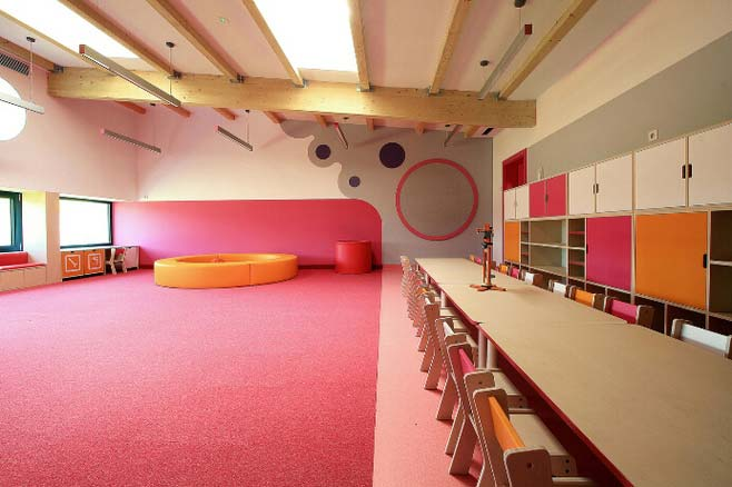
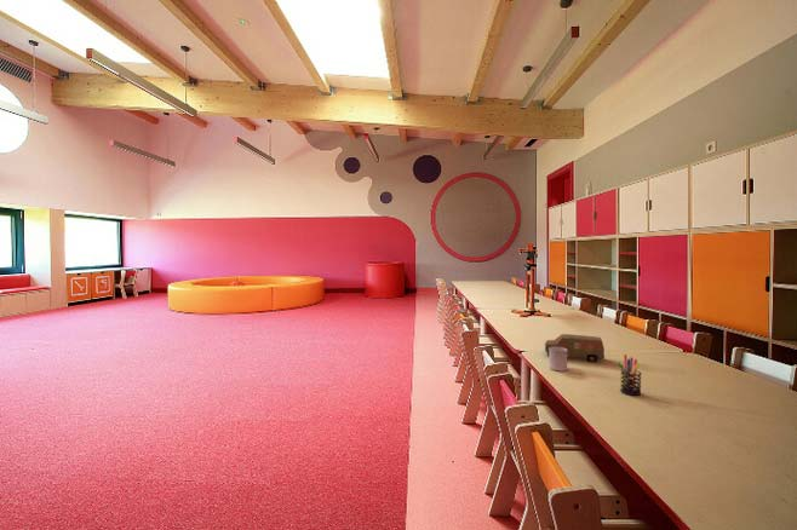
+ cup (560, 357)
+ pen holder (627, 374)
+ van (573, 346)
